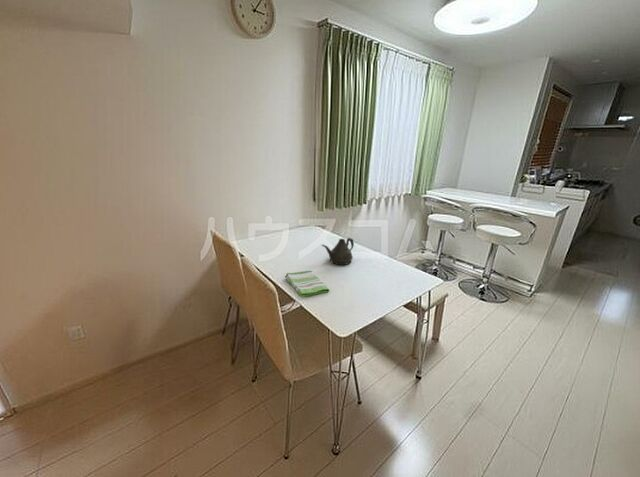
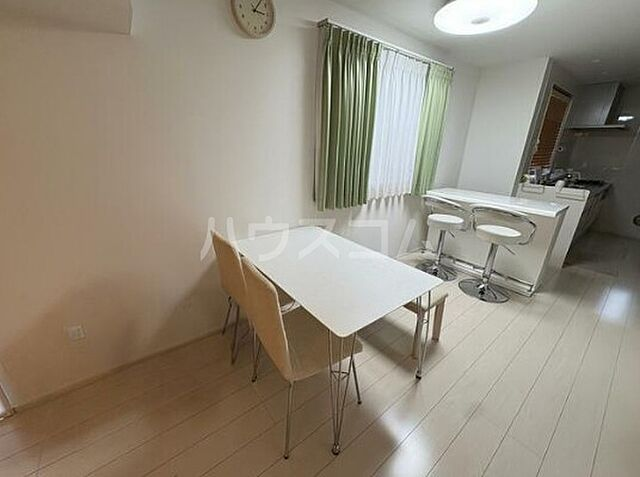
- dish towel (306, 281)
- teapot (337, 250)
